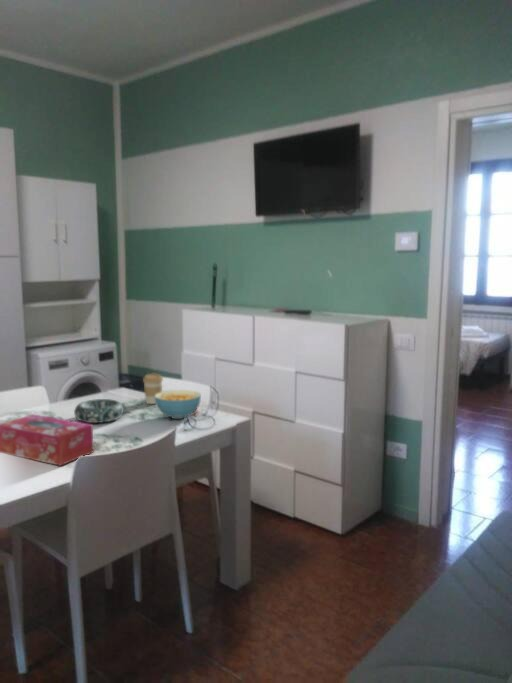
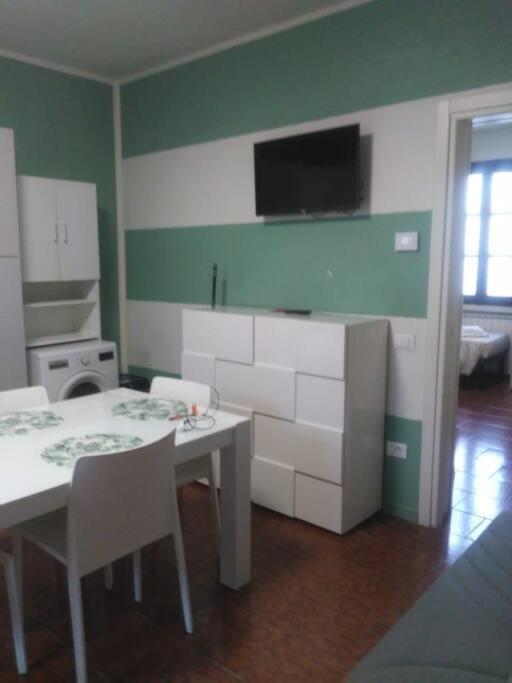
- cereal bowl (178, 406)
- coffee cup (153, 388)
- tissue box (45, 438)
- decorative bowl (99, 411)
